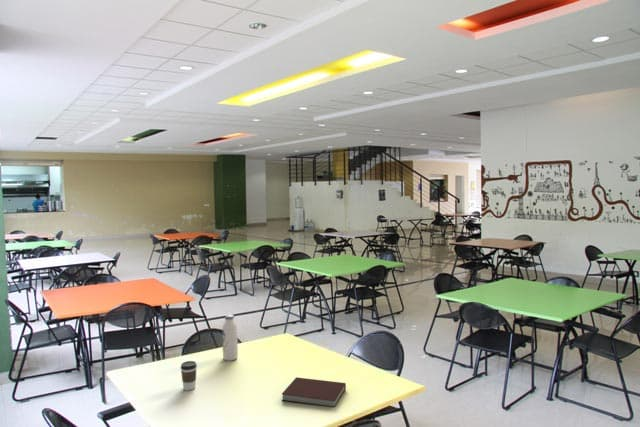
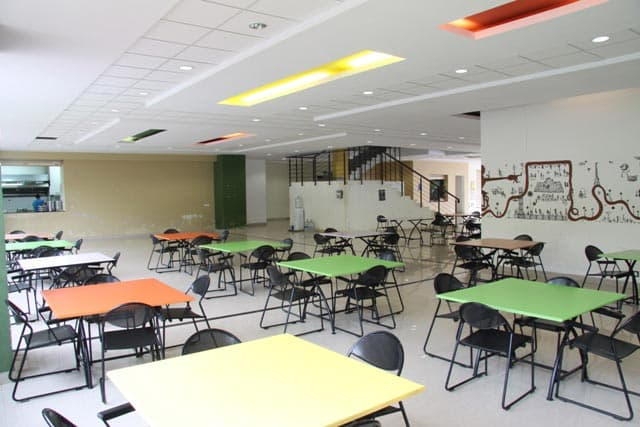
- notebook (314, 391)
- coffee cup (189, 375)
- water bottle (229, 336)
